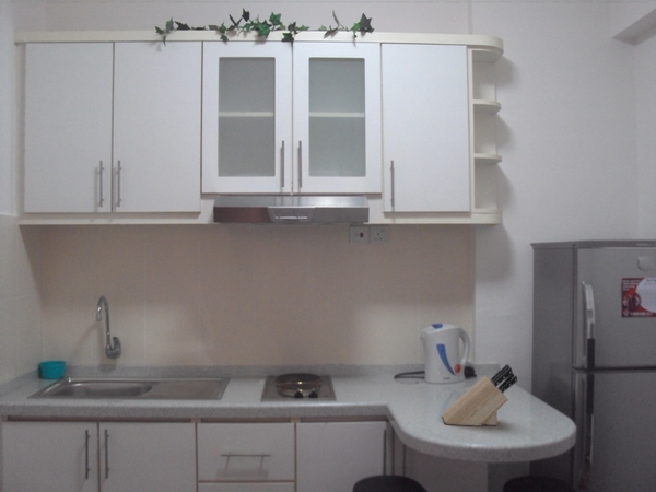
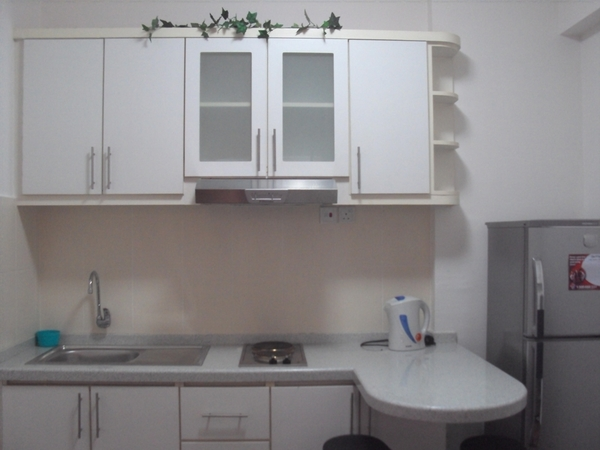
- knife block (479, 393)
